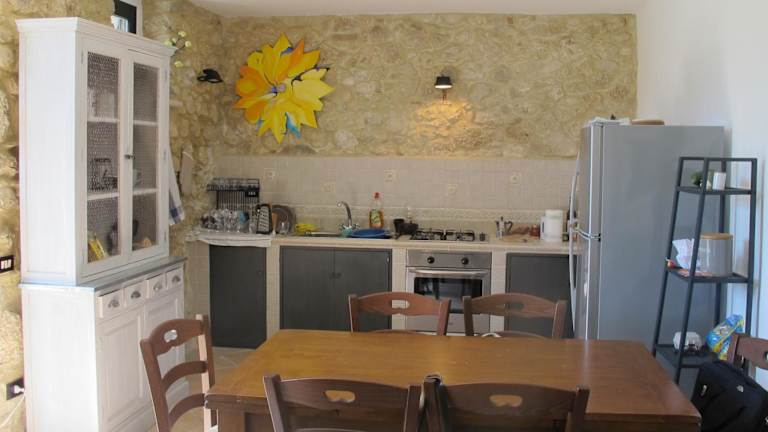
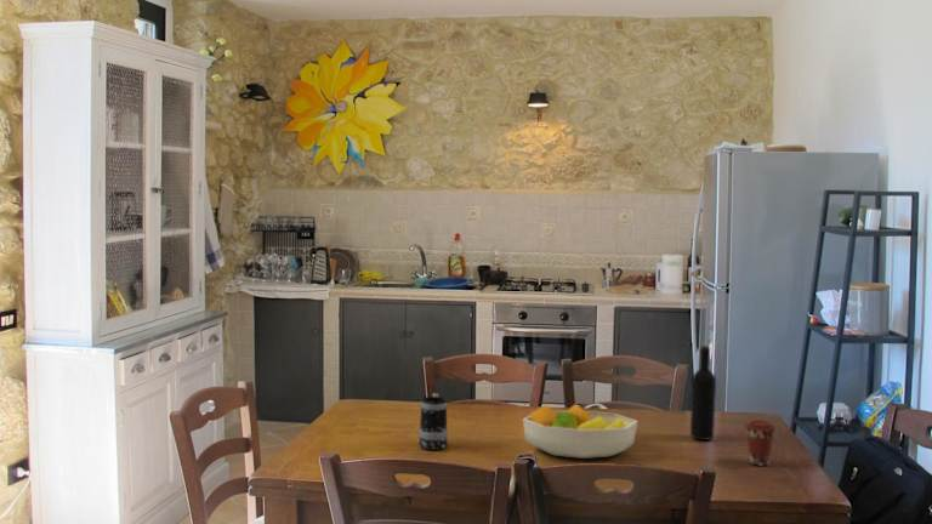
+ mug (433, 420)
+ coffee cup (760, 443)
+ fruit bowl (580, 427)
+ wine bottle (703, 392)
